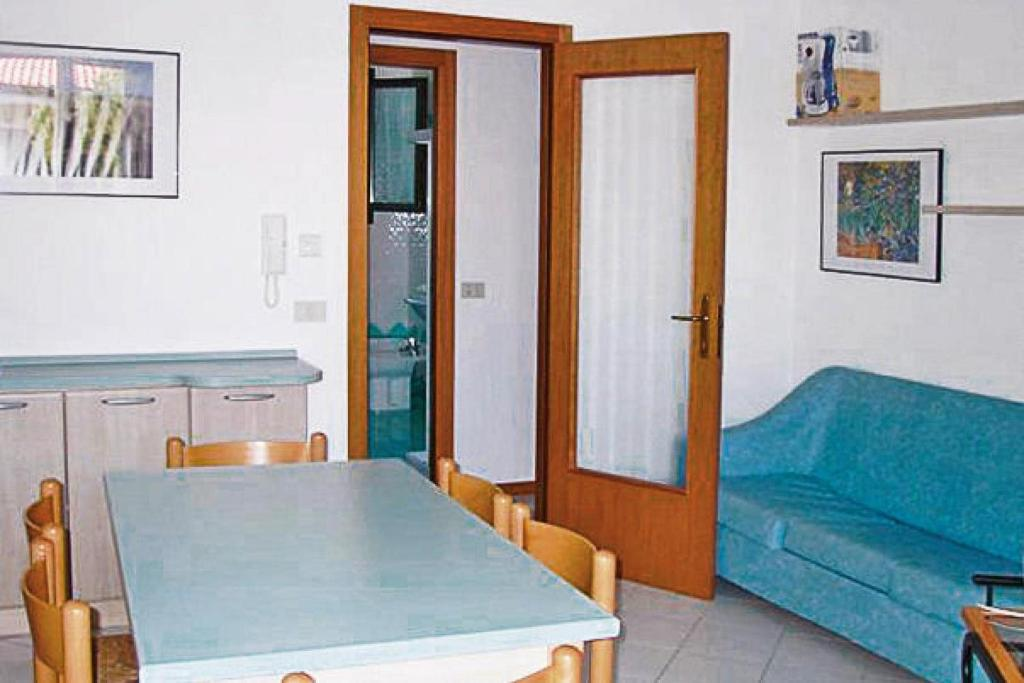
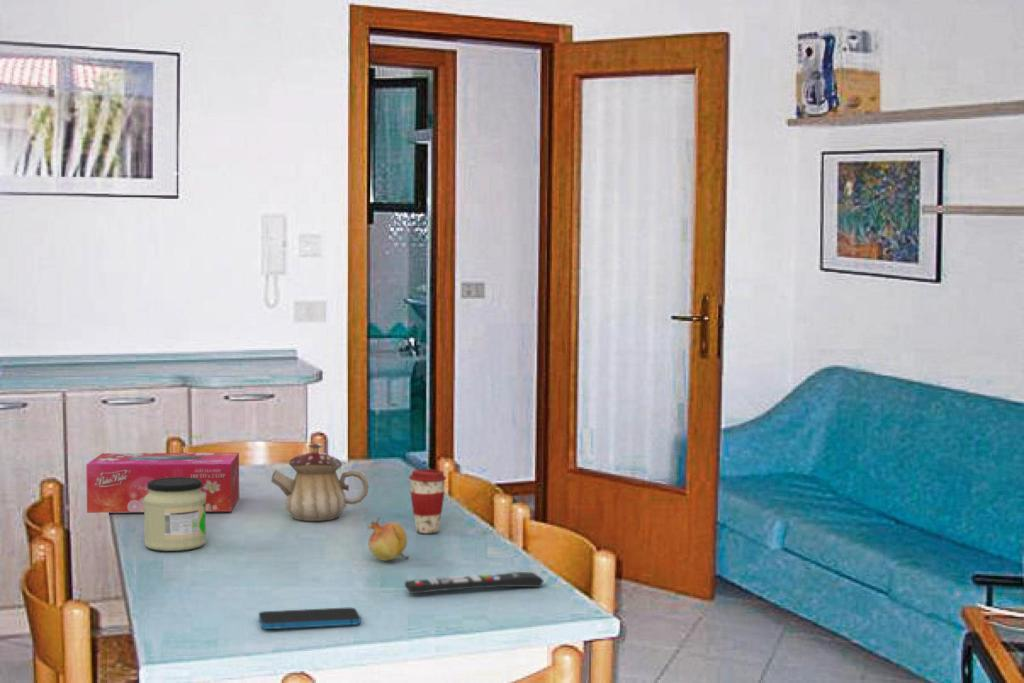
+ smartphone (309, 618)
+ remote control (474, 583)
+ jar (175, 513)
+ tissue box (165, 477)
+ teapot (320, 479)
+ fruit (387, 538)
+ coffee cup (427, 501)
